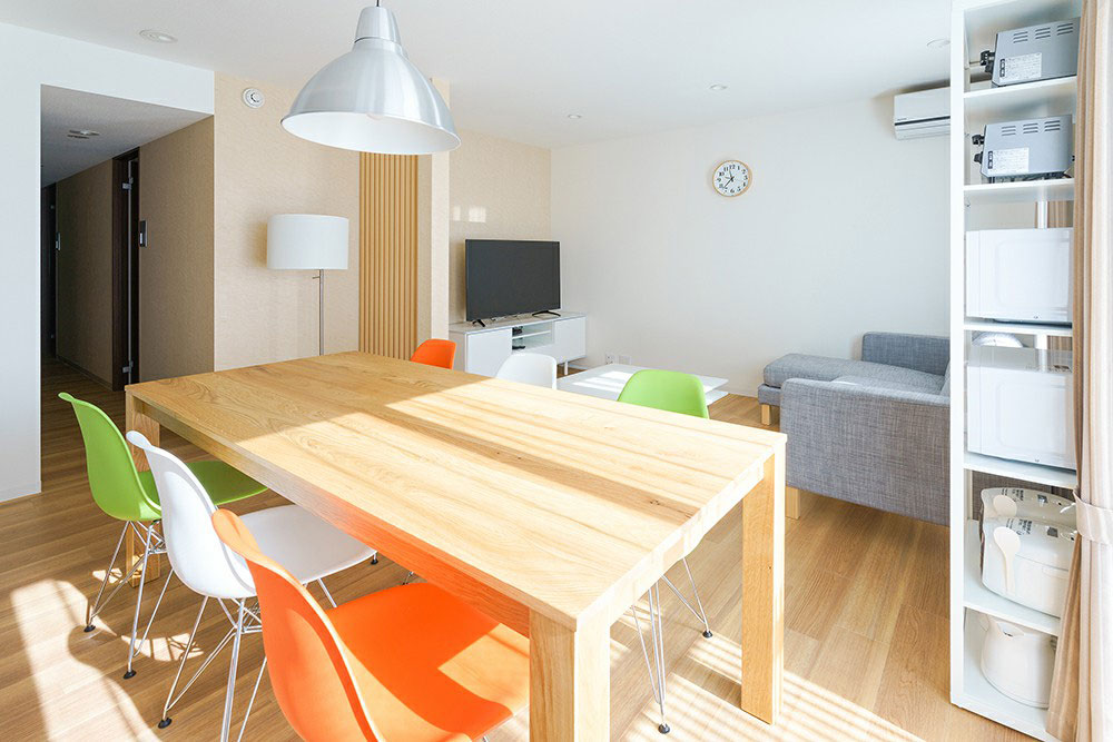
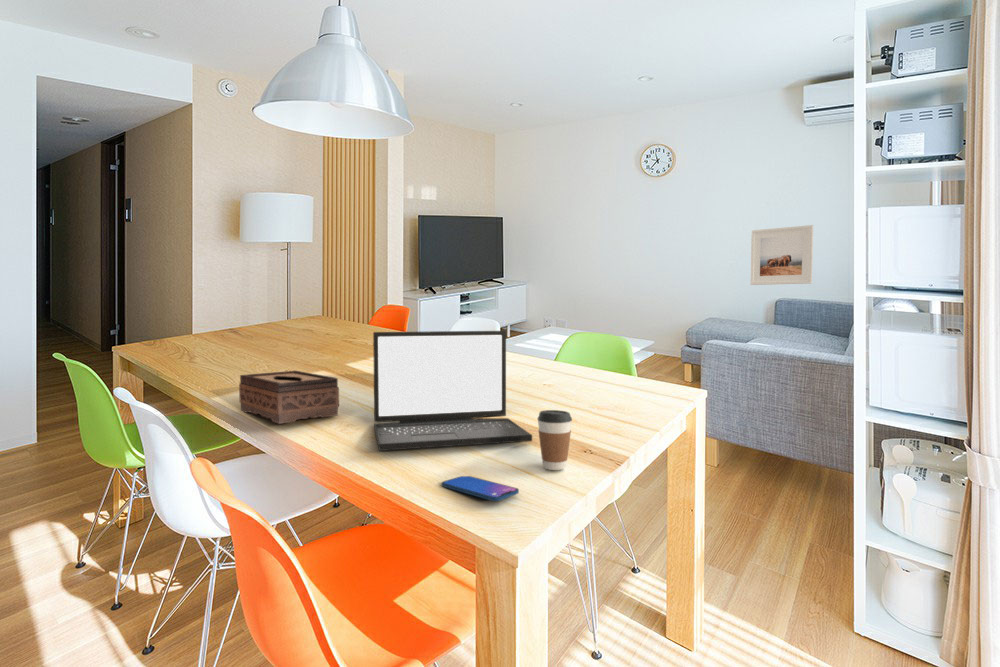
+ tissue box (288, 394)
+ laptop (449, 384)
+ smartphone (479, 487)
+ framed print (780, 256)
+ coffee cup (554, 439)
